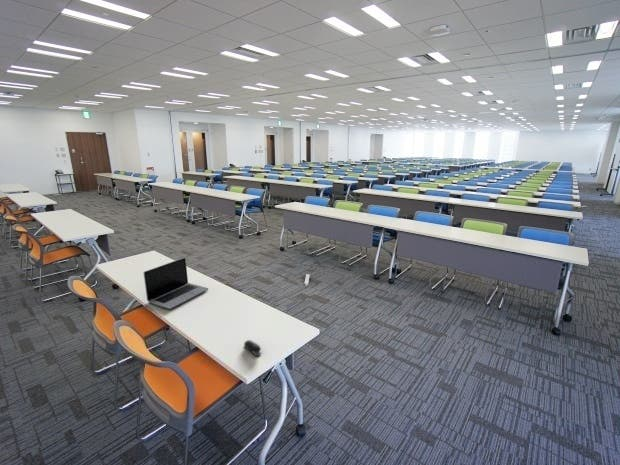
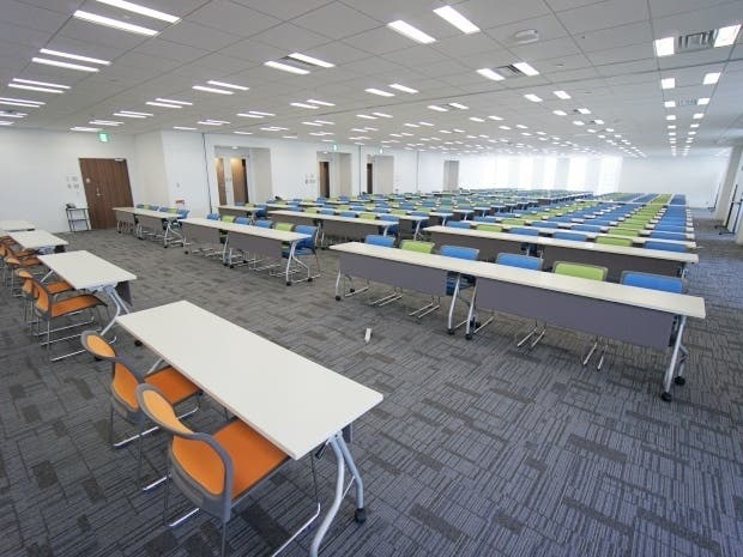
- stapler (252, 346)
- laptop (177, 281)
